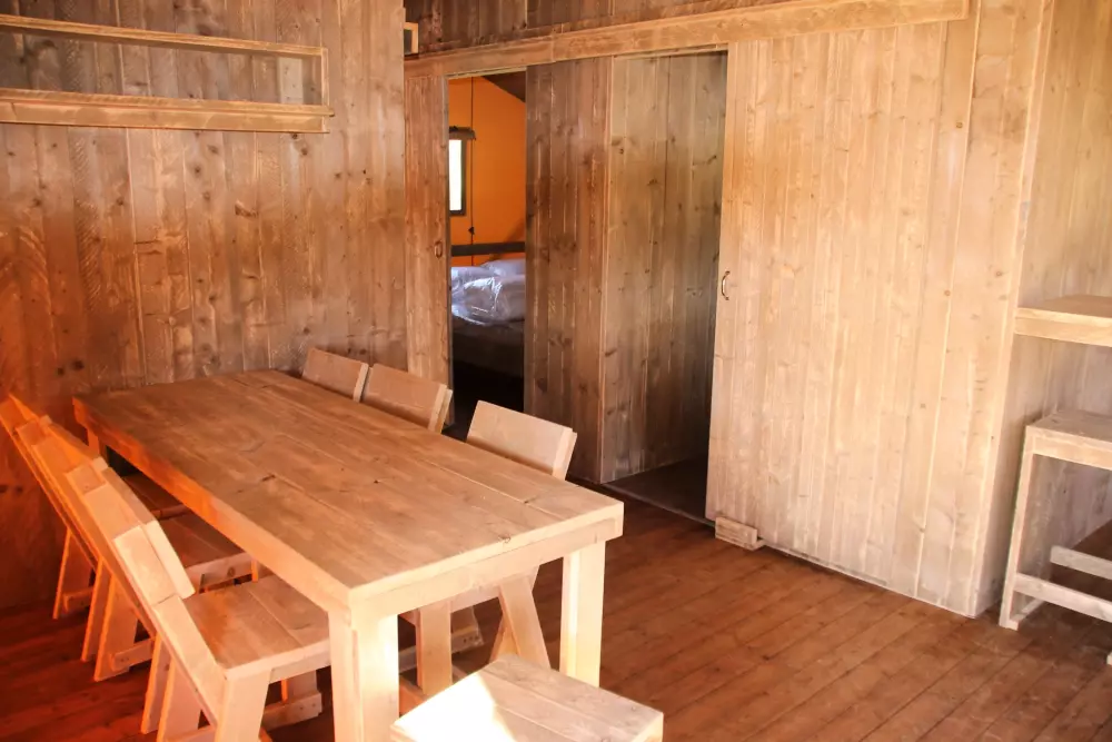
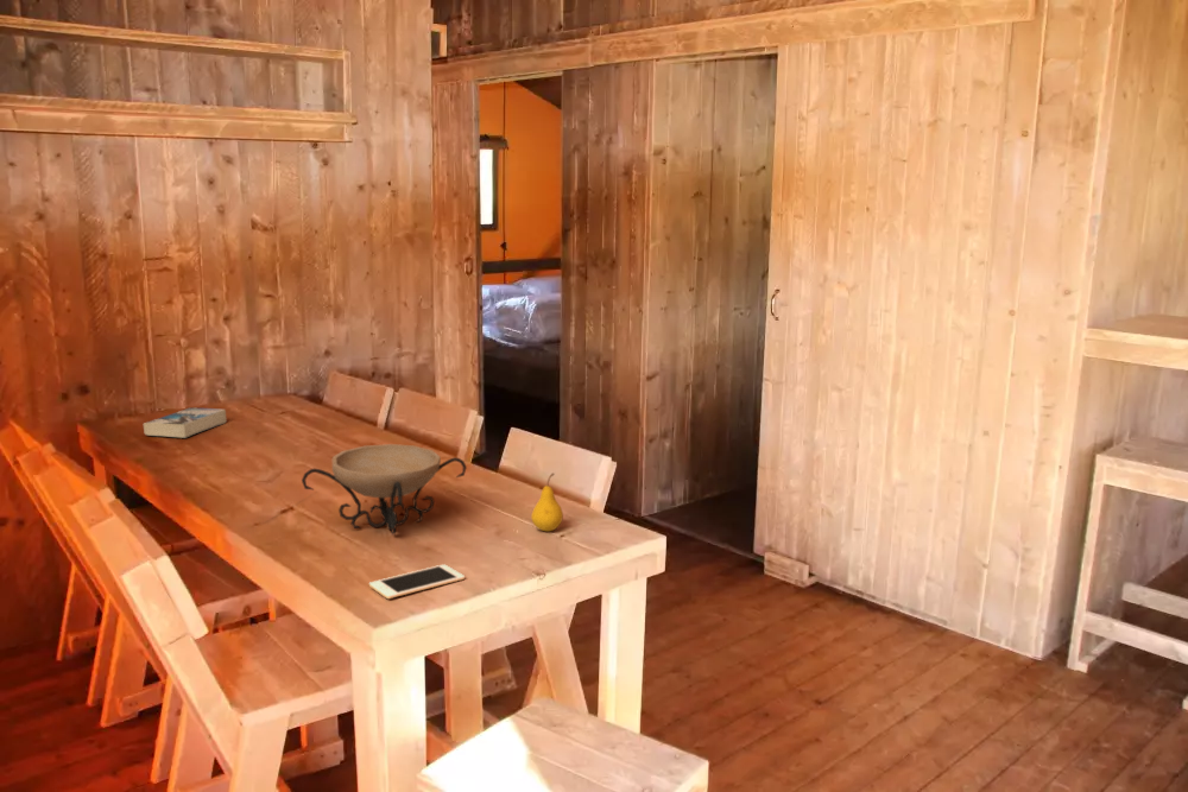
+ fruit (546, 502)
+ decorative bowl (386, 492)
+ book (187, 422)
+ cell phone (417, 581)
